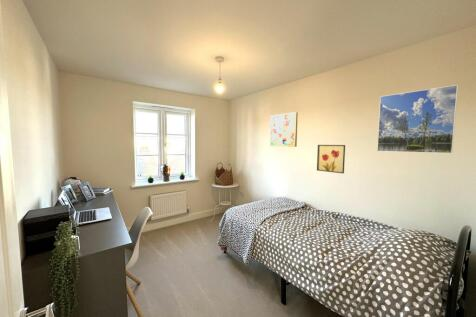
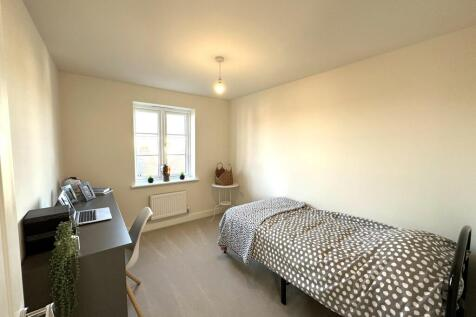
- wall art (330, 158)
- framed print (412, 122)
- wall art (282, 130)
